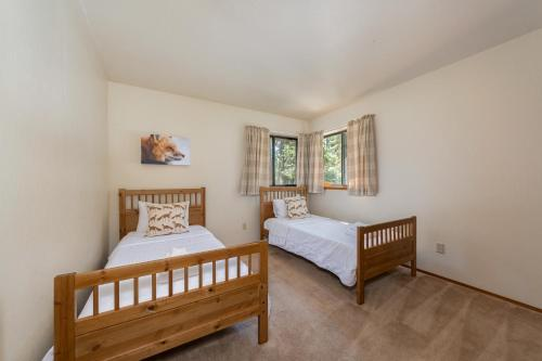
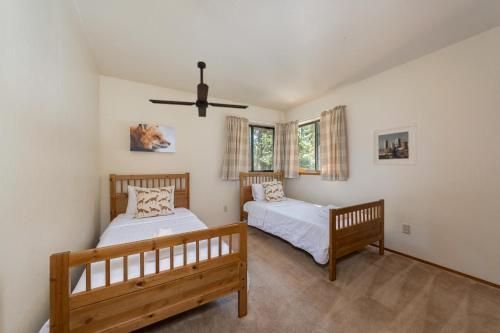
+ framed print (392, 146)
+ ceiling fan (201, 85)
